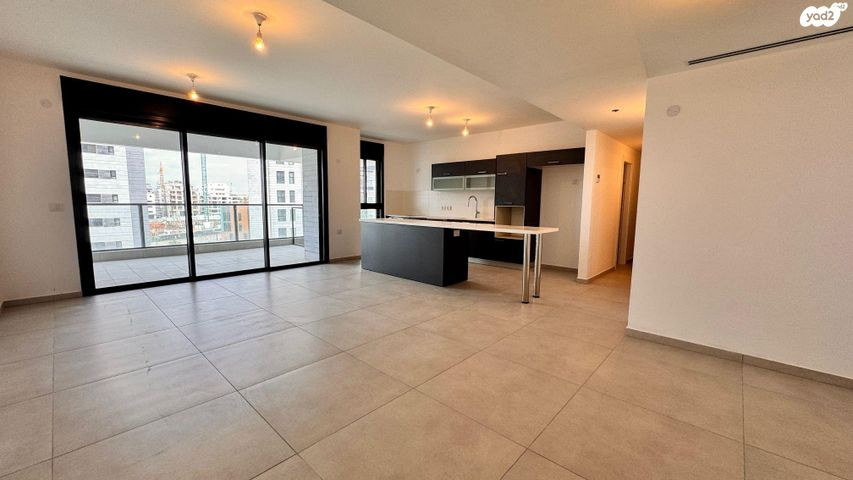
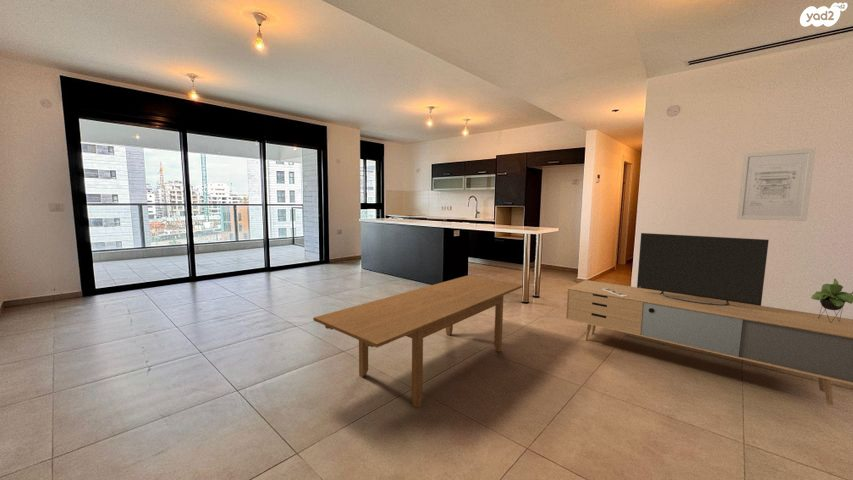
+ dining table (436, 330)
+ wall art (773, 185)
+ media console (691, 299)
